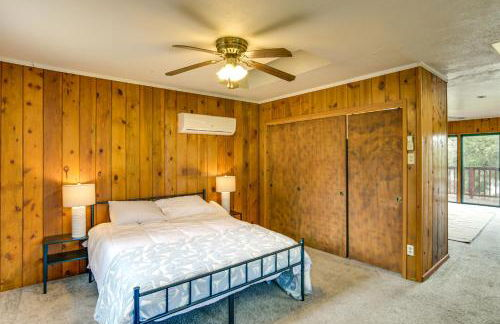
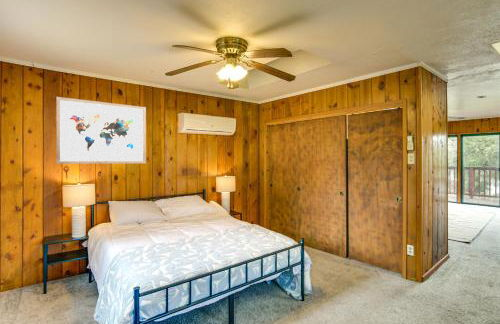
+ wall art (105, 133)
